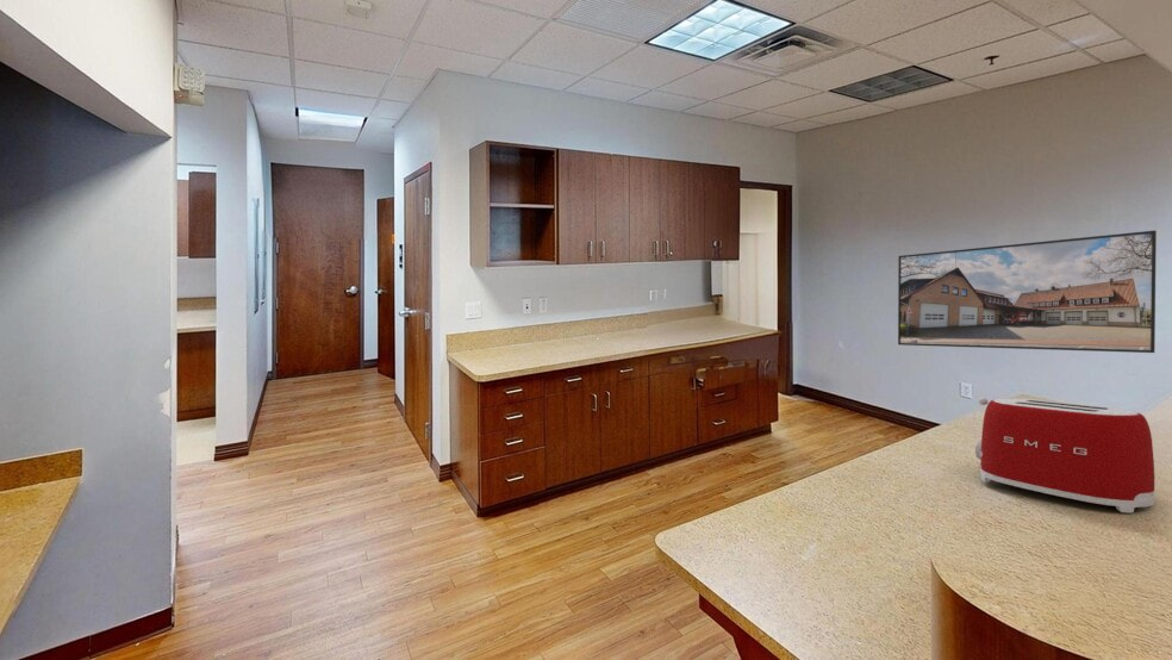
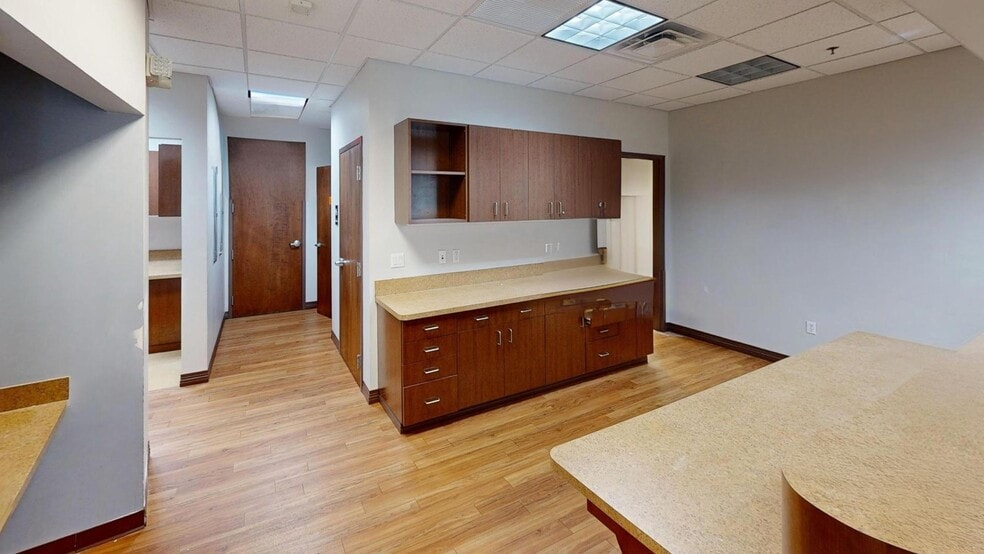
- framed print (1006, 297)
- toaster (1055, 447)
